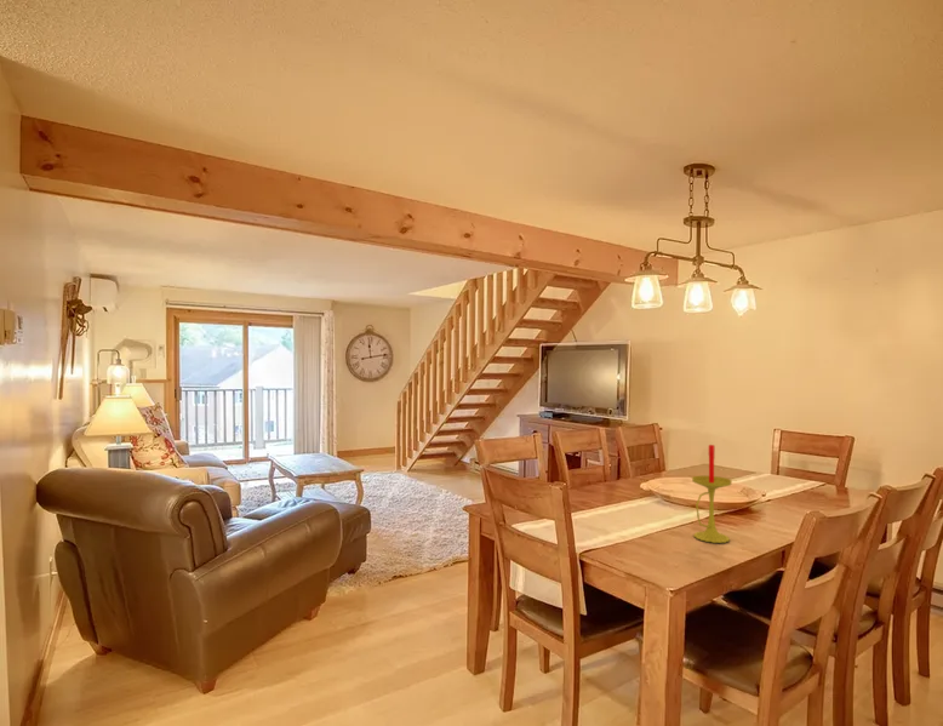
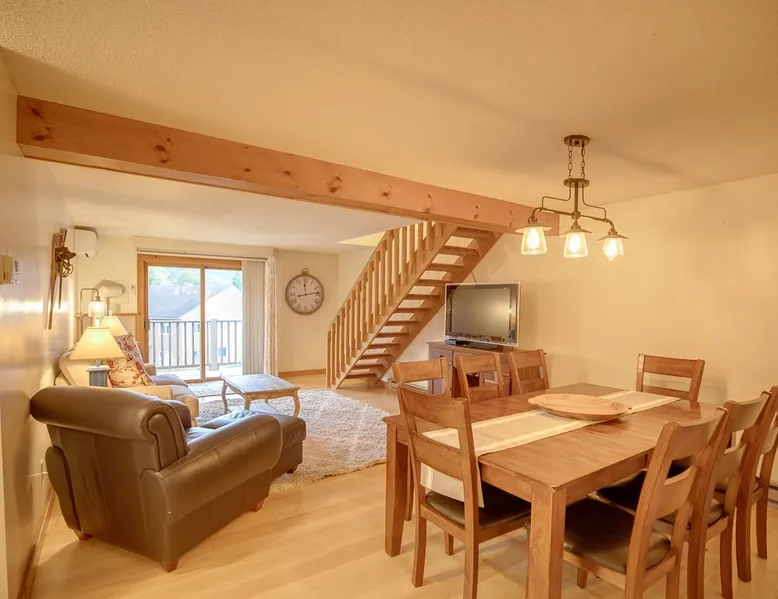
- candle (710, 490)
